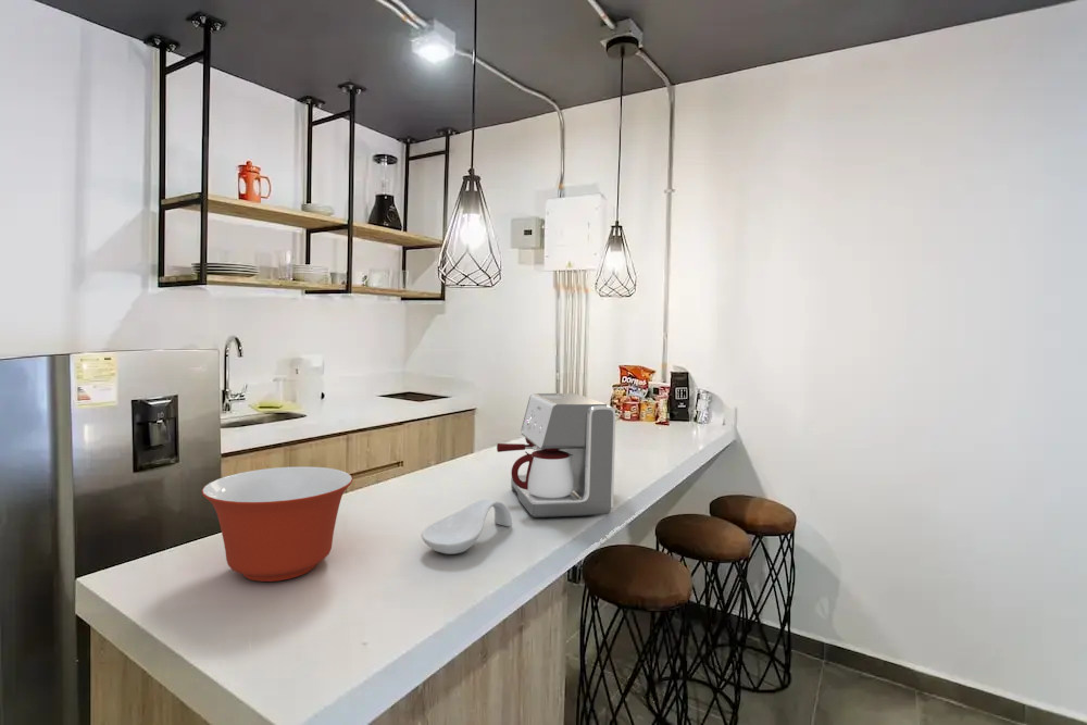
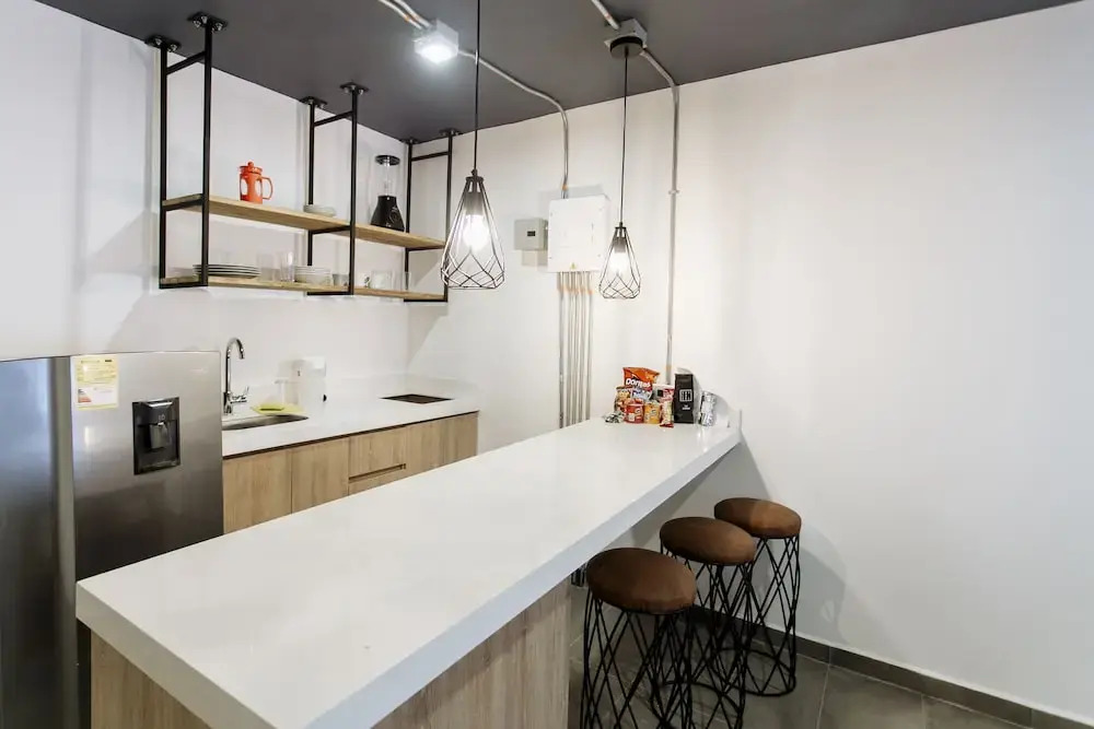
- coffee maker (561, 449)
- spoon rest (470, 523)
- mixing bowl (280, 524)
